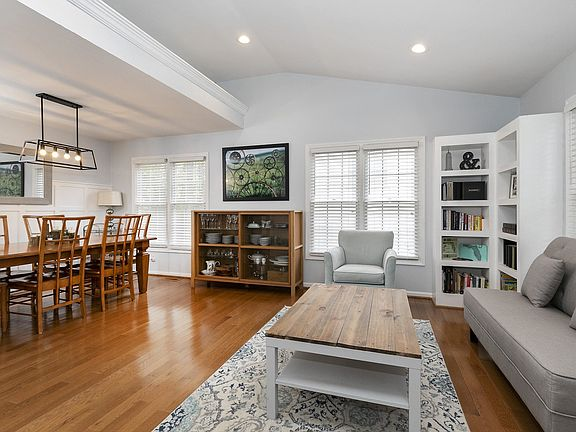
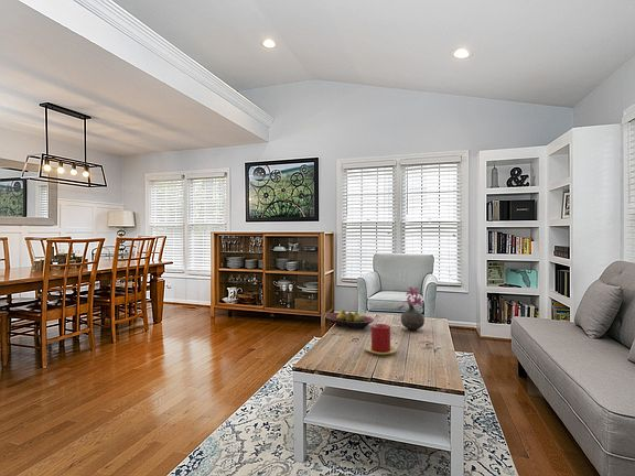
+ candle (380, 338)
+ fruit bowl (348, 317)
+ vase (411, 309)
